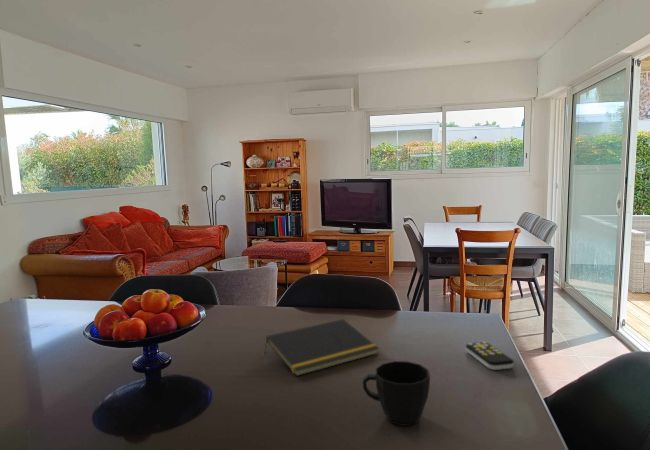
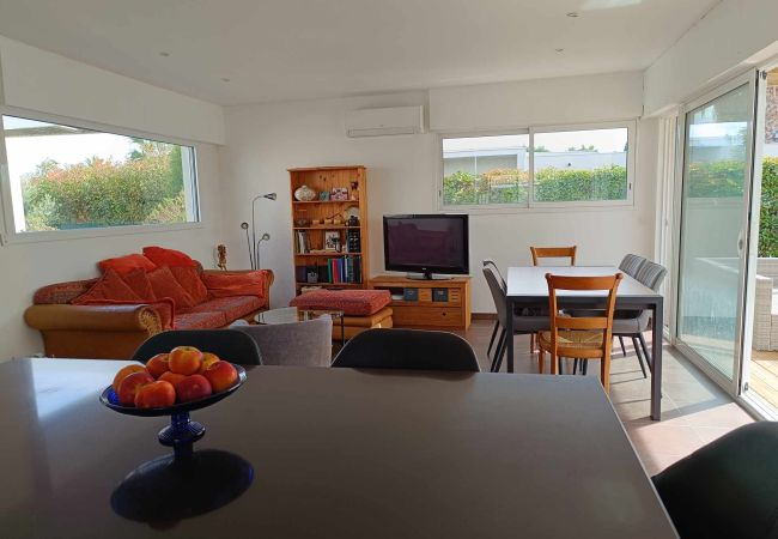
- notepad (322, 344)
- remote control (488, 354)
- cup (399, 393)
